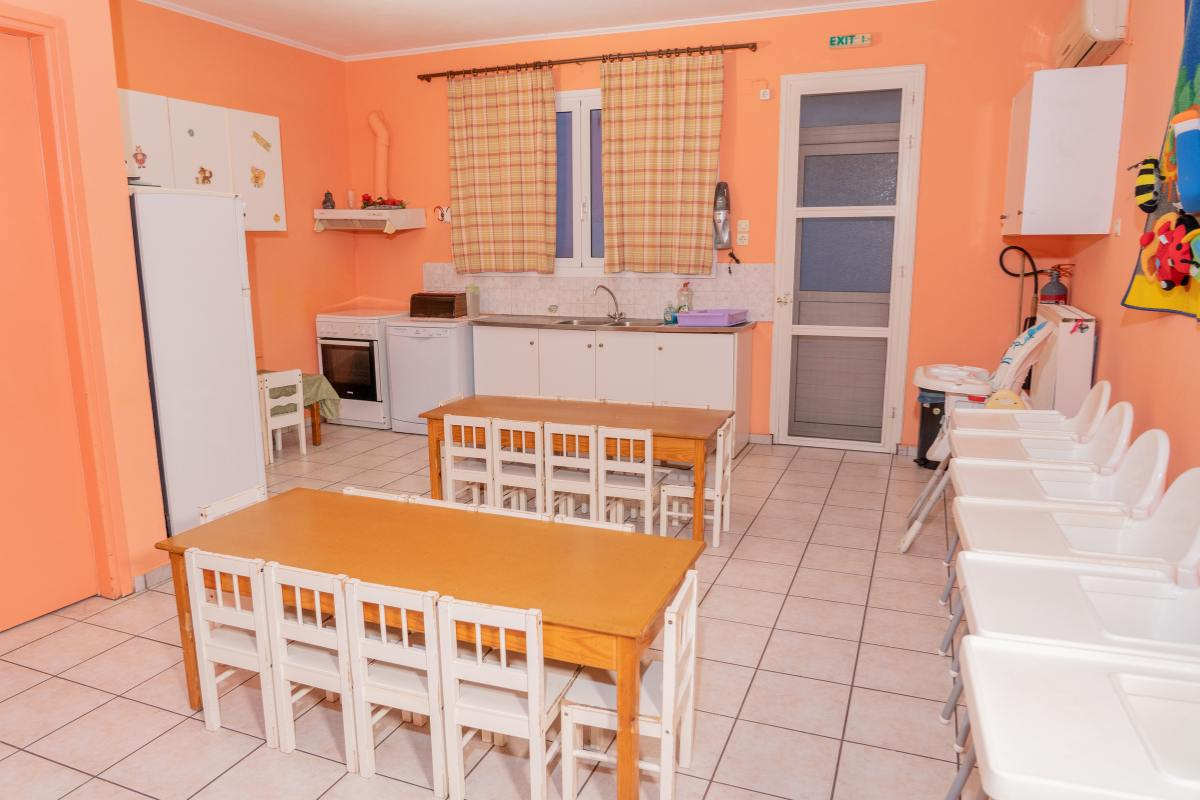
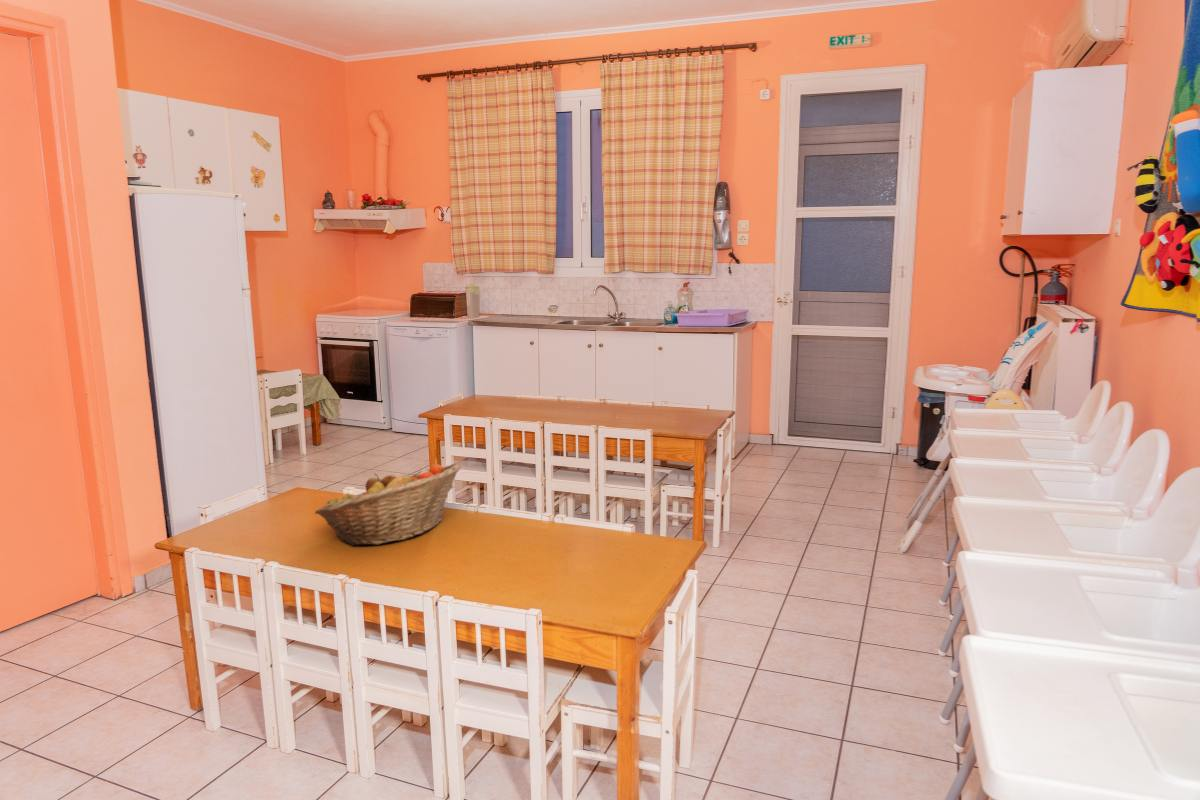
+ fruit basket (393, 498)
